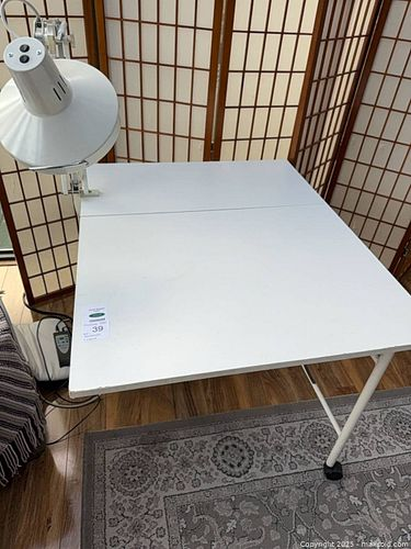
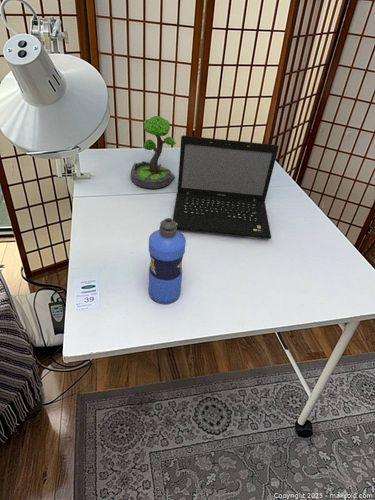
+ laptop (225, 187)
+ plant (153, 149)
+ water bottle (166, 259)
